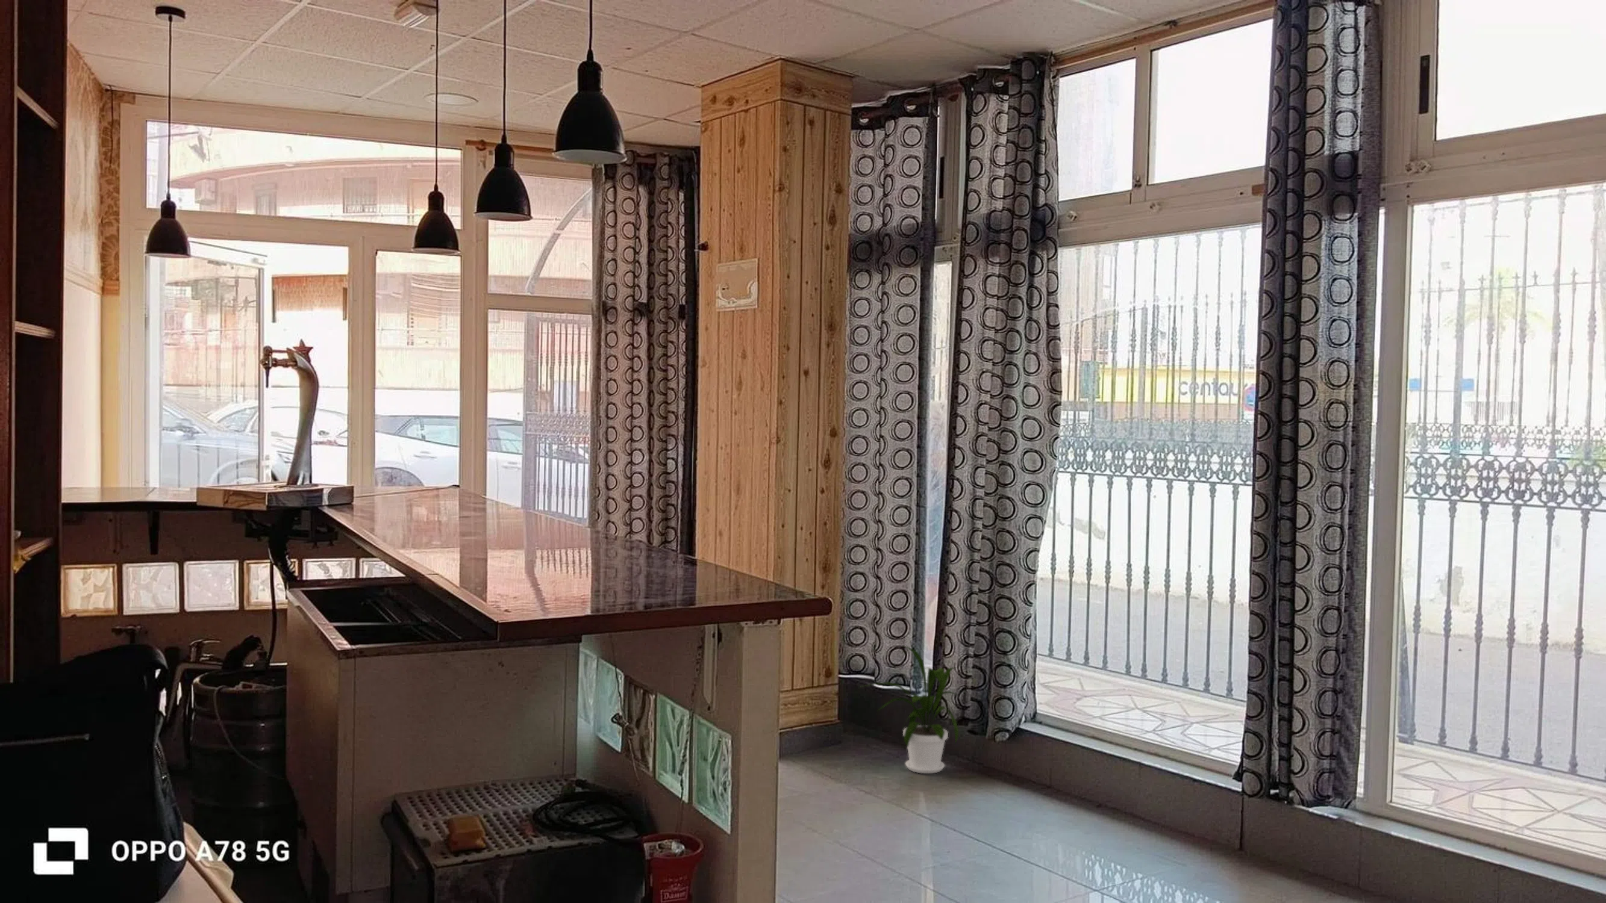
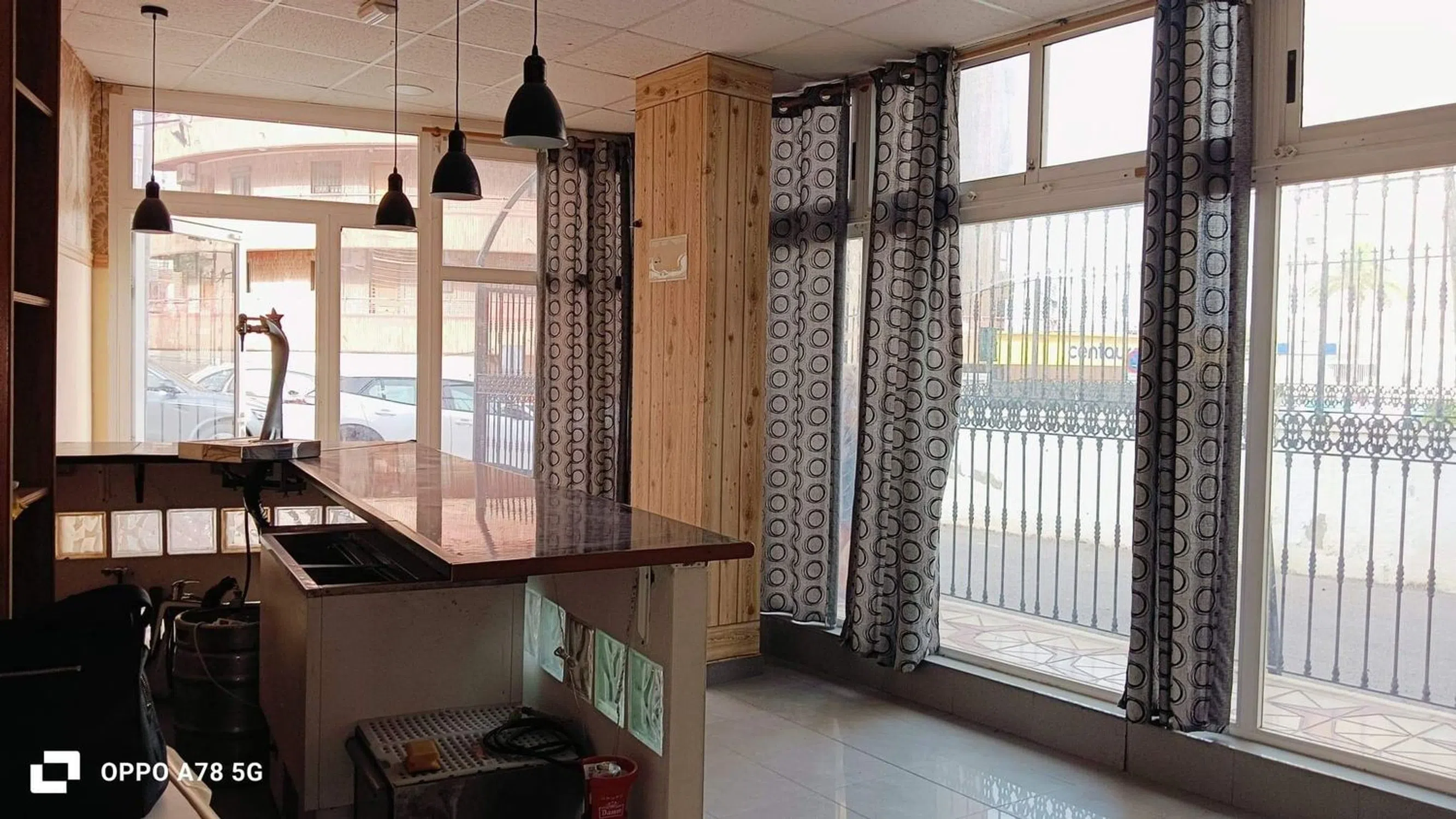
- house plant (922, 710)
